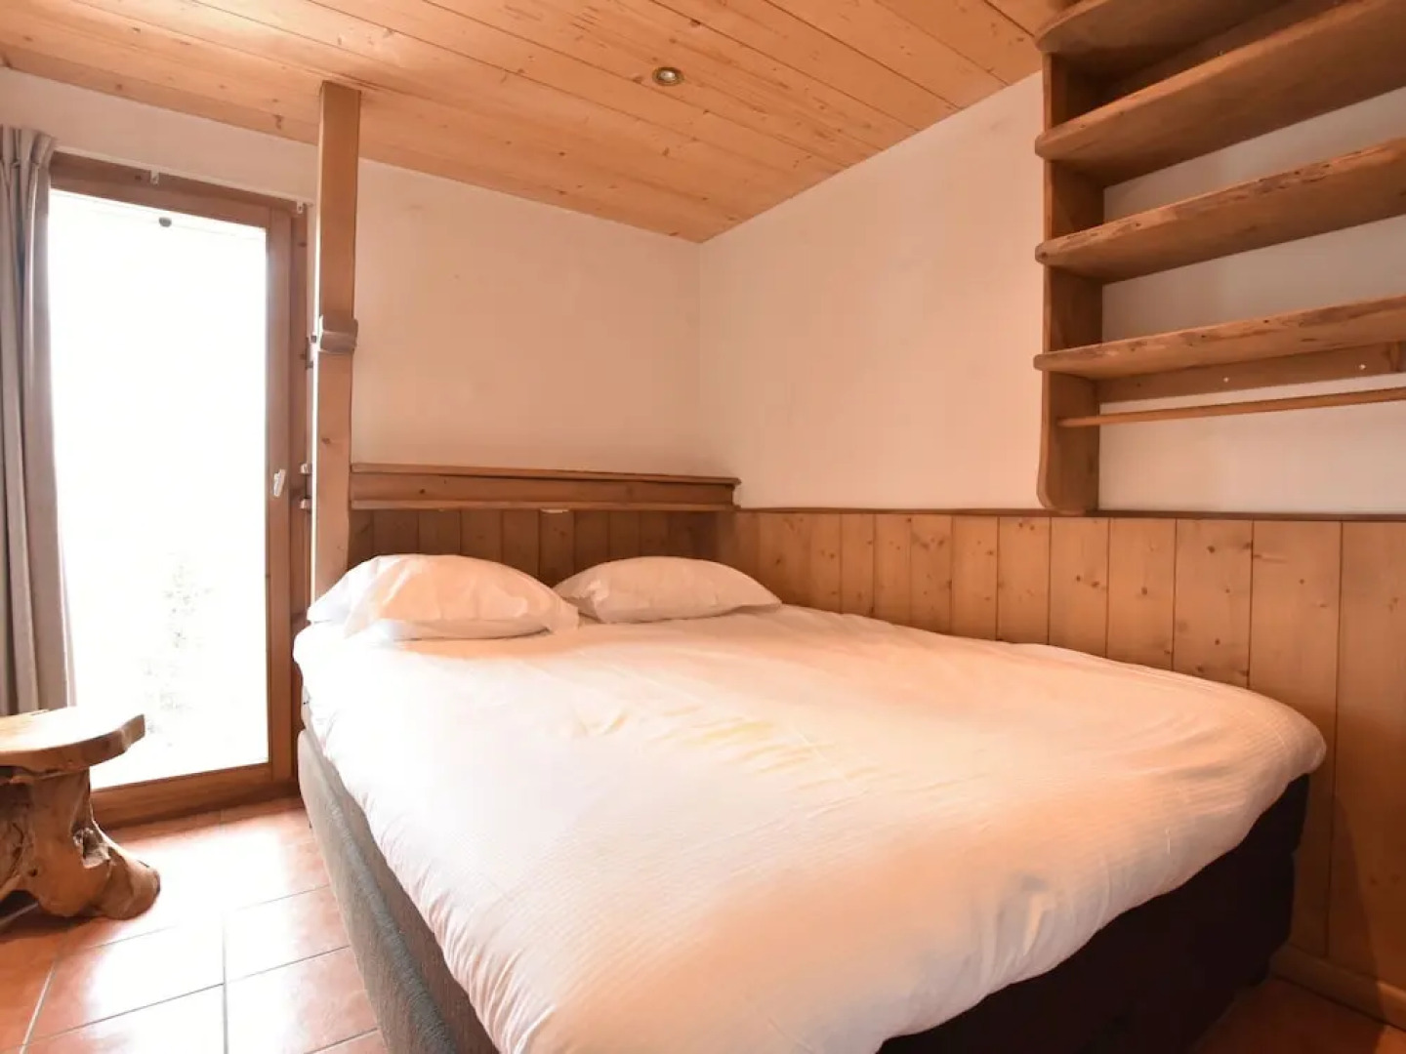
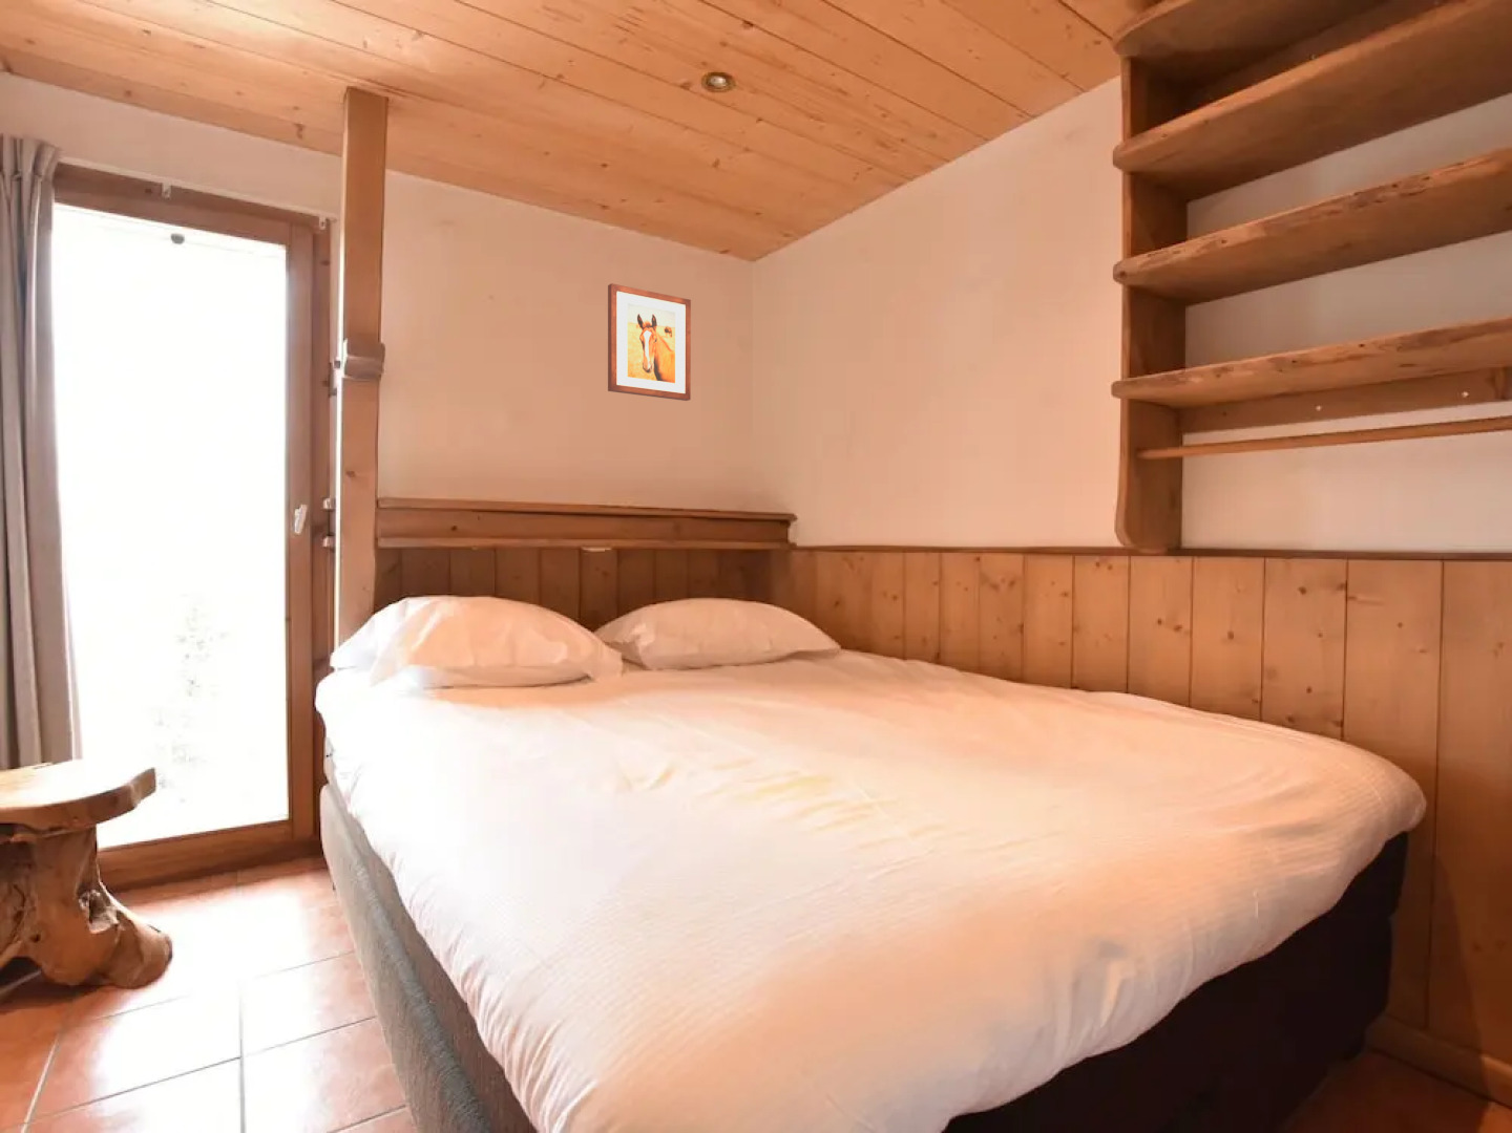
+ wall art (650, 344)
